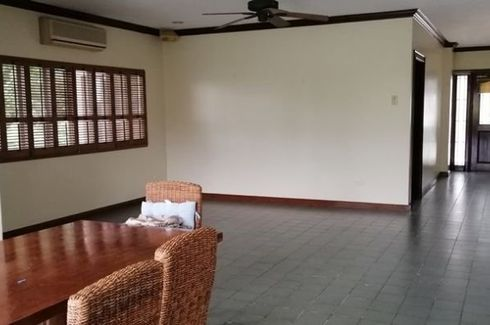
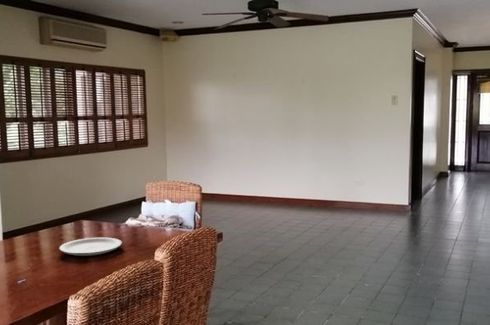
+ plate (91, 247)
